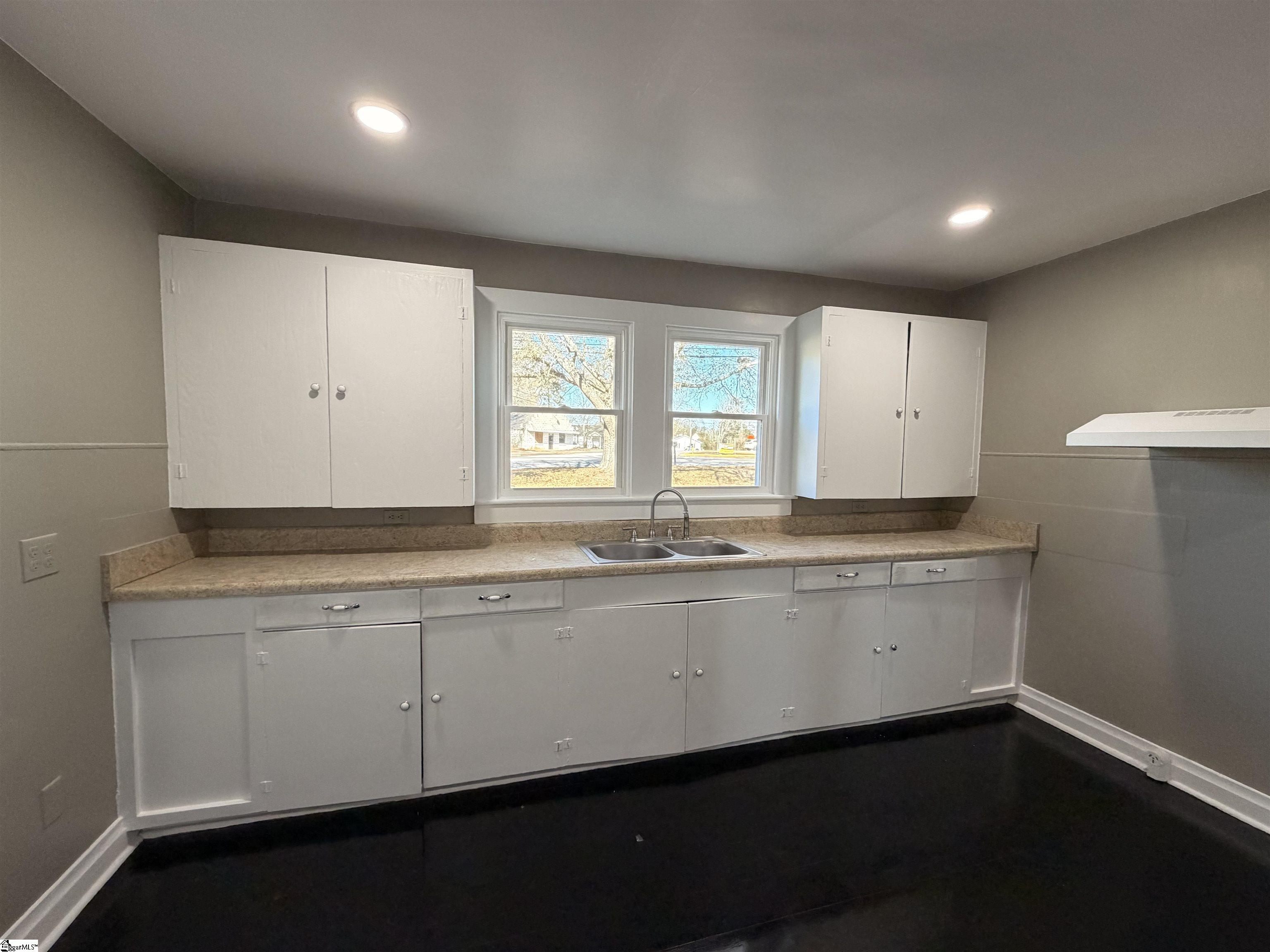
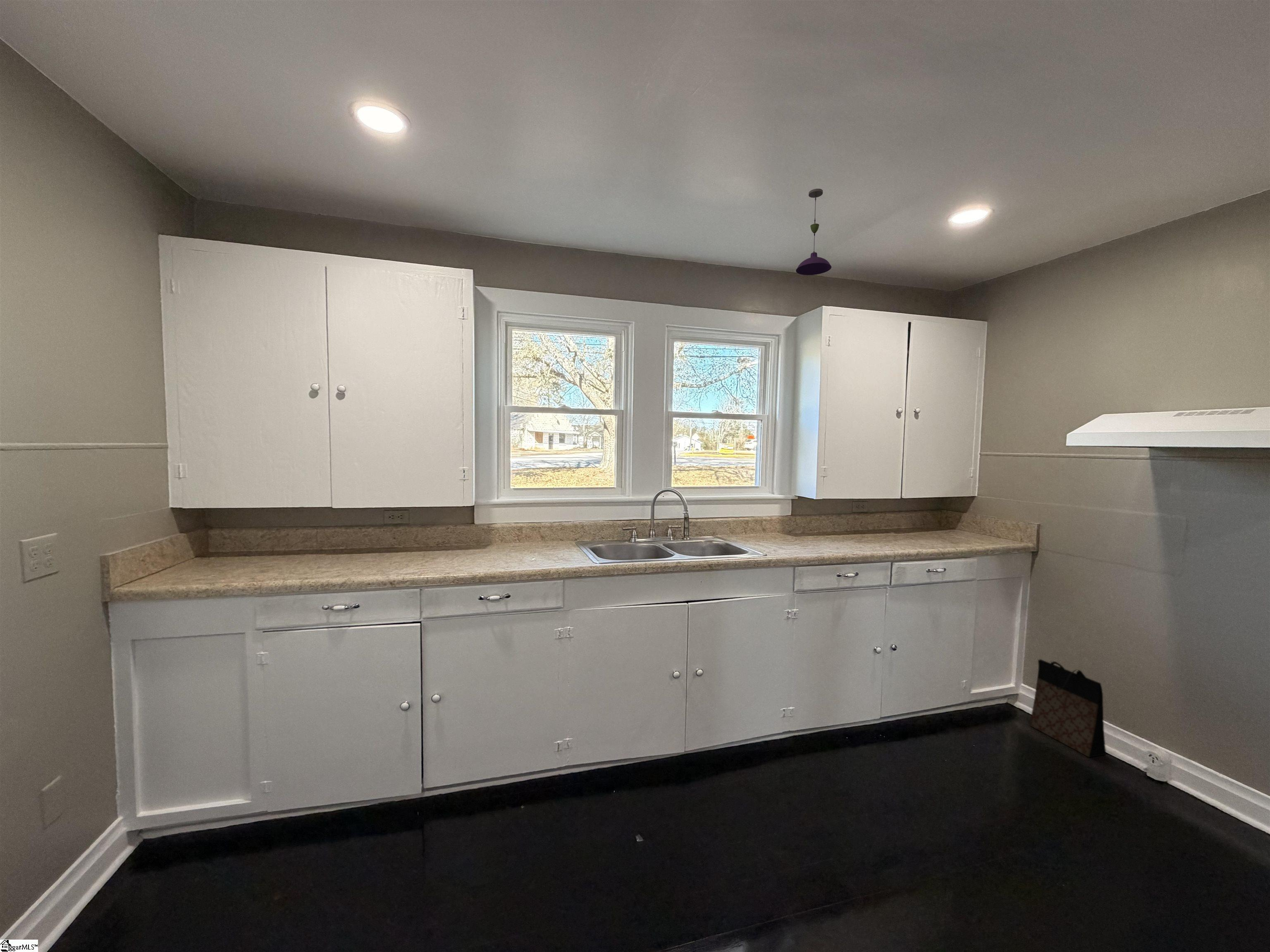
+ pendant light (814, 232)
+ bag (1067, 702)
